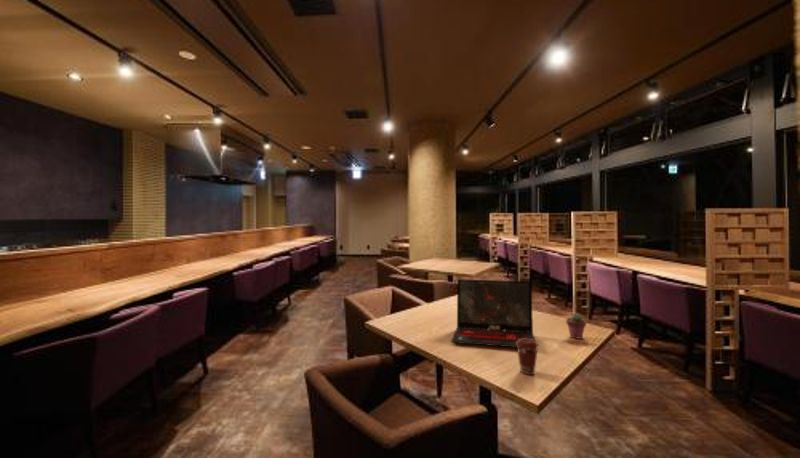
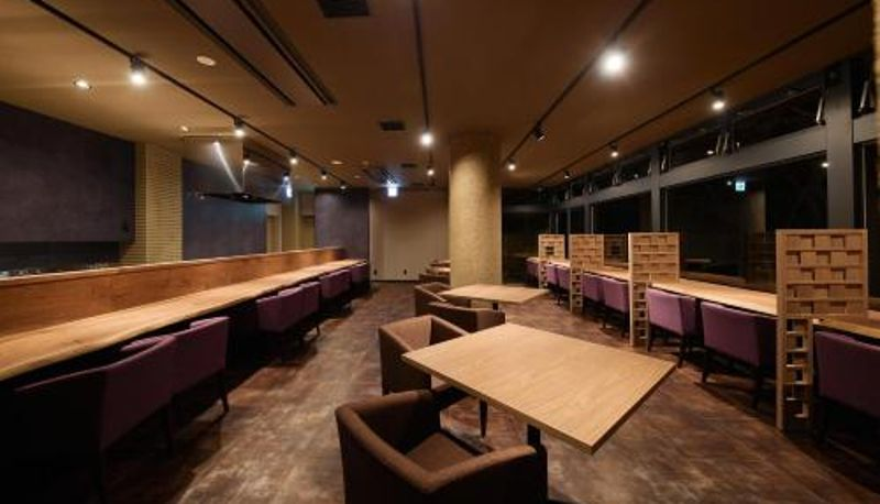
- potted succulent (576, 324)
- laptop (493, 311)
- coffee cup (527, 356)
